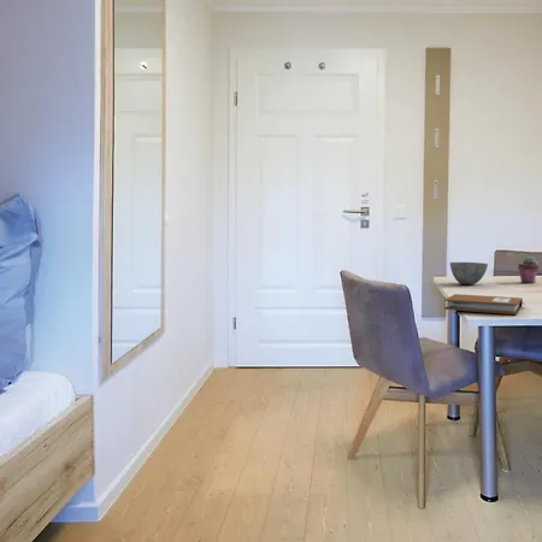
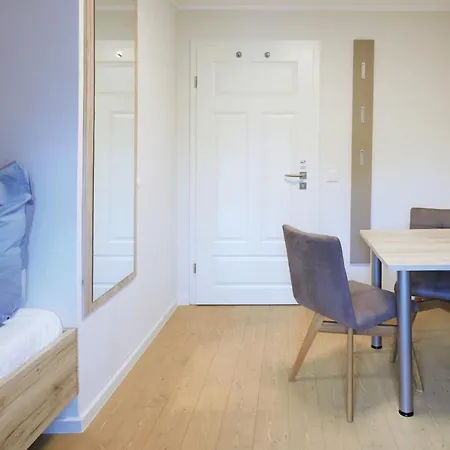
- bowl (467, 273)
- potted succulent (528, 269)
- notebook (485, 302)
